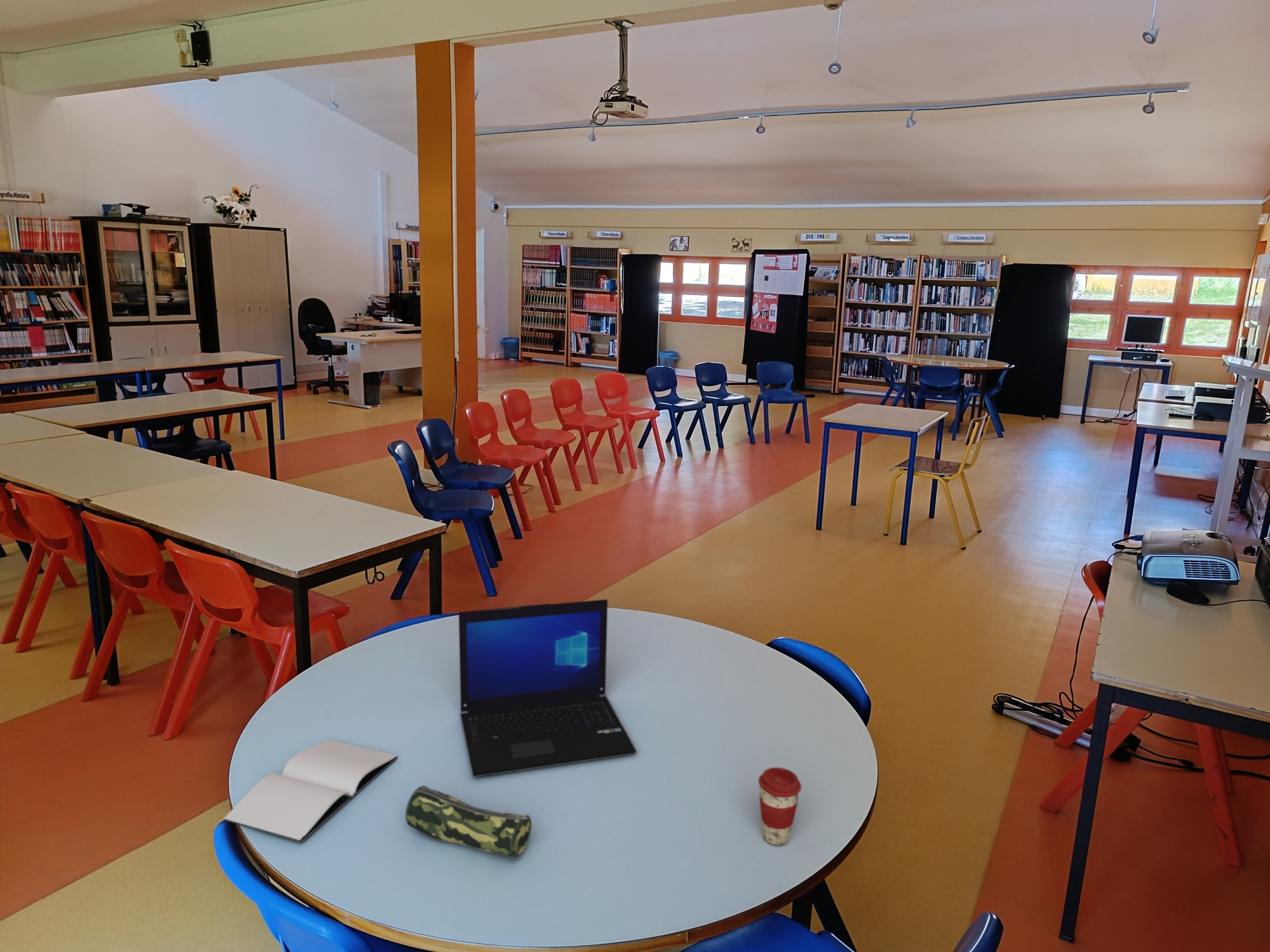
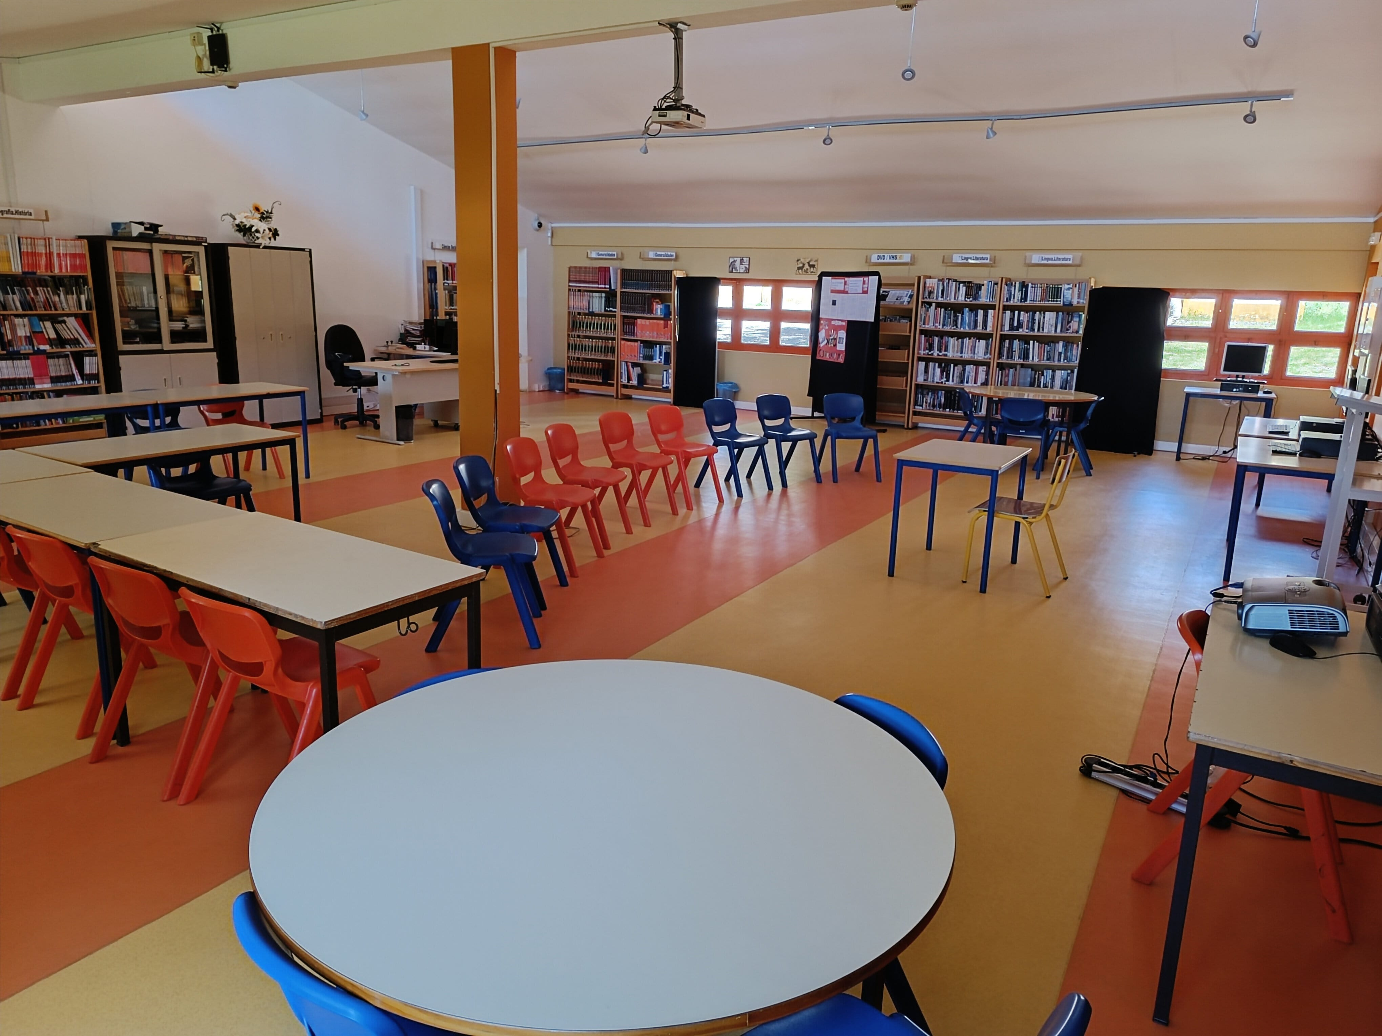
- laptop (545, 681)
- coffee cup (778, 807)
- book (316, 782)
- pencil case (471, 823)
